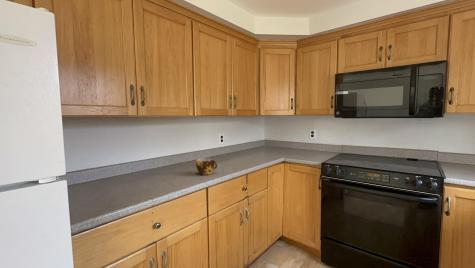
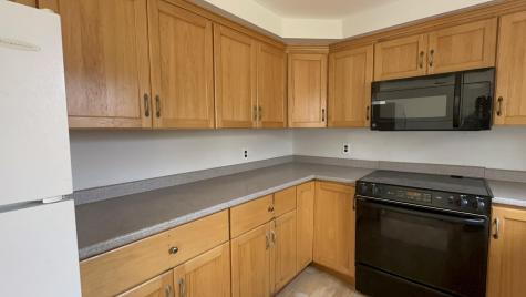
- cup (206, 166)
